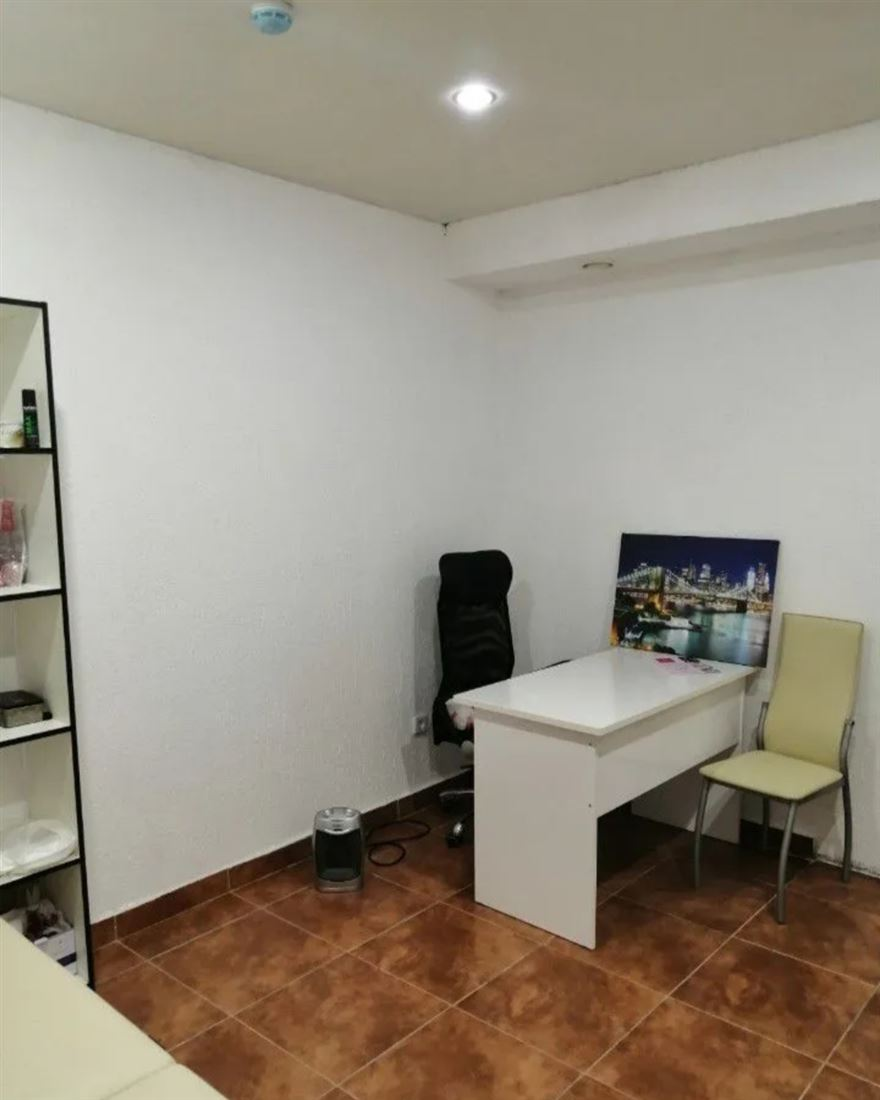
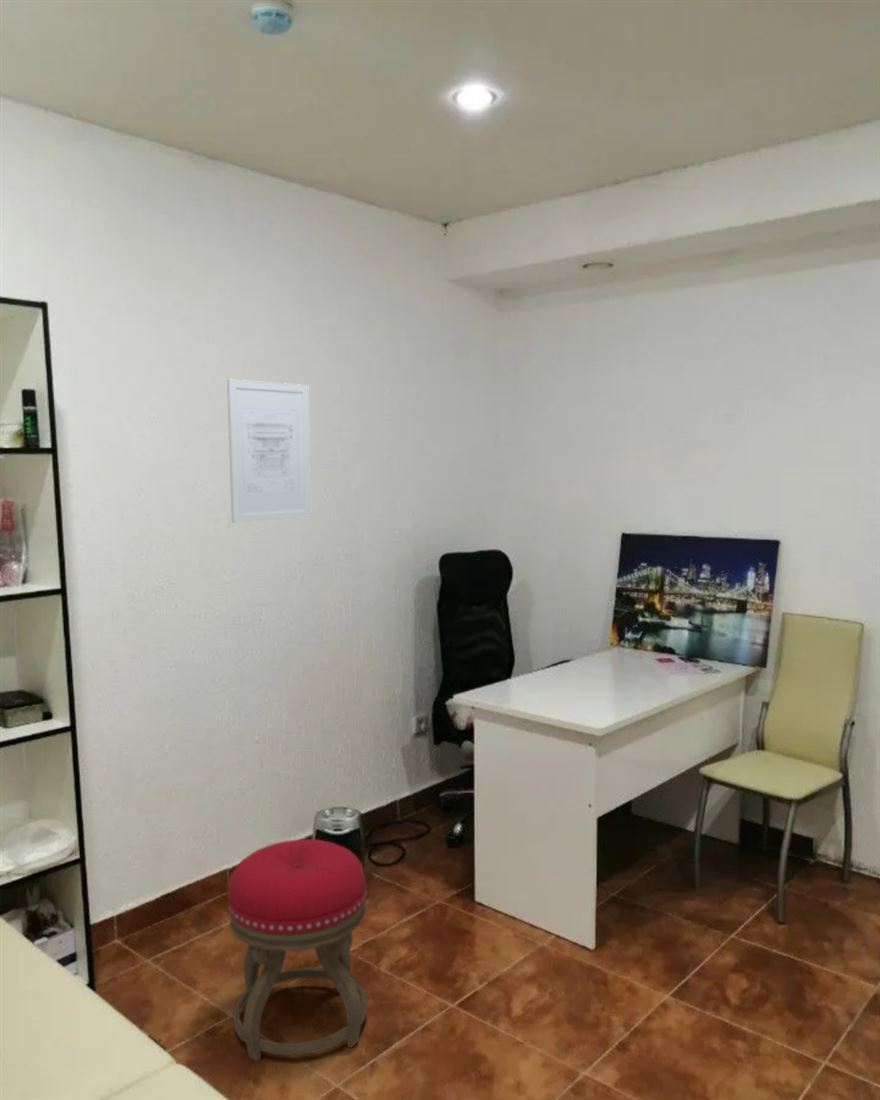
+ wall art (271, 451)
+ stool (299, 941)
